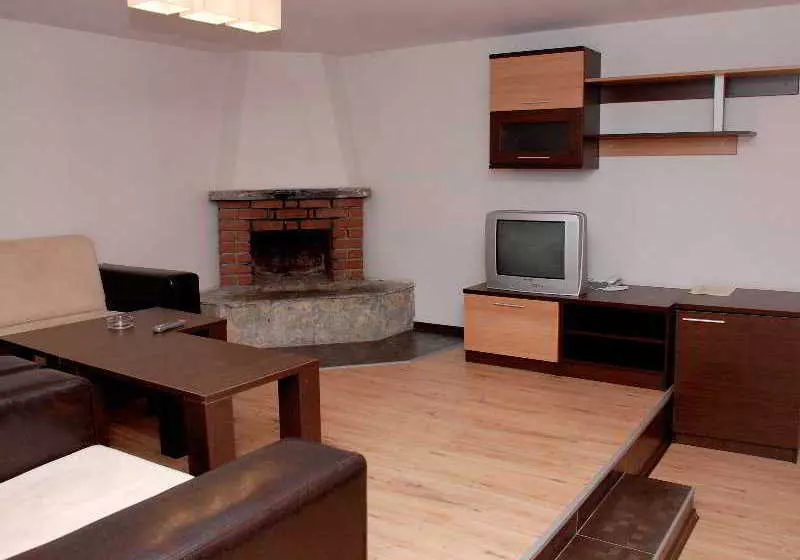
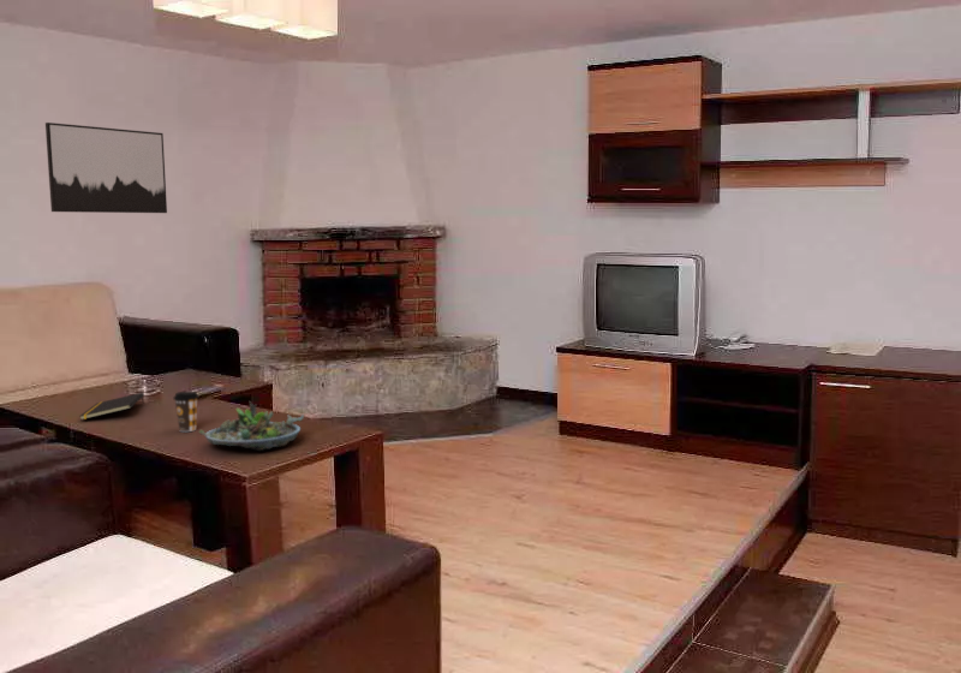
+ coffee cup (186, 411)
+ succulent planter (252, 423)
+ wall art (109, 169)
+ notepad (113, 405)
